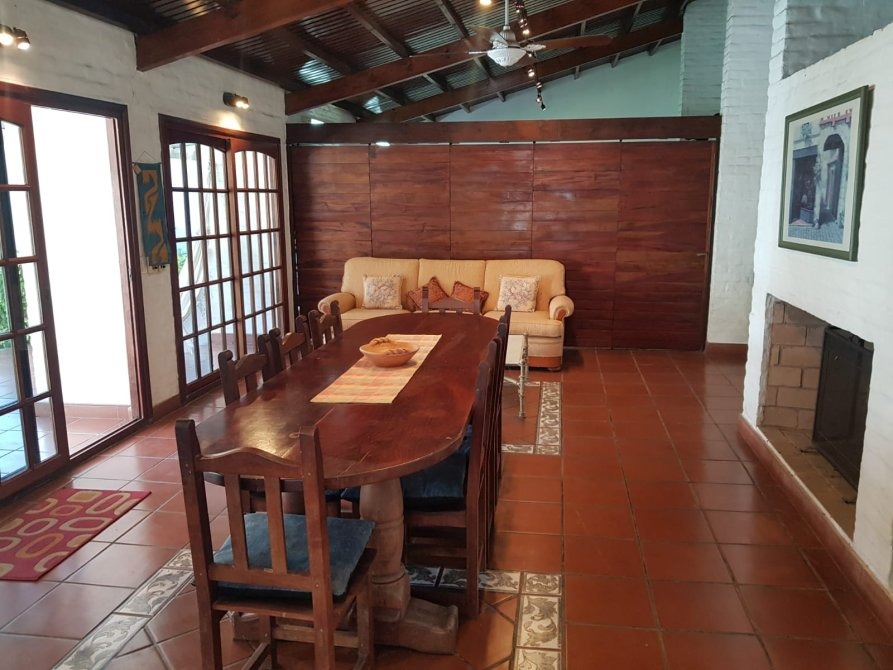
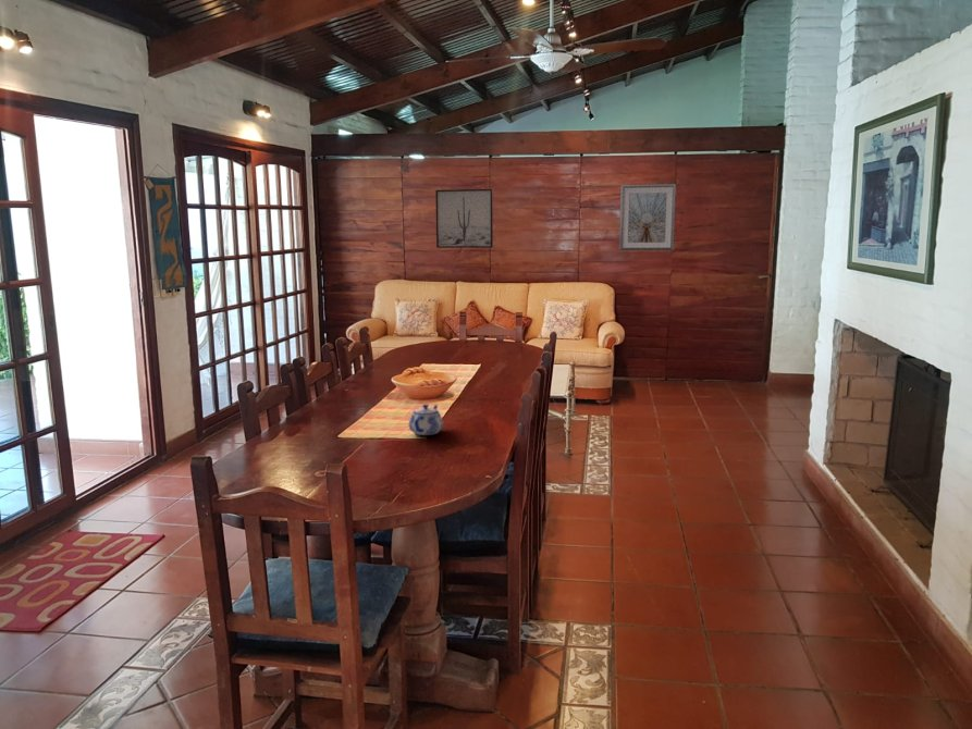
+ teapot (427, 418)
+ picture frame (647, 218)
+ wall art (464, 219)
